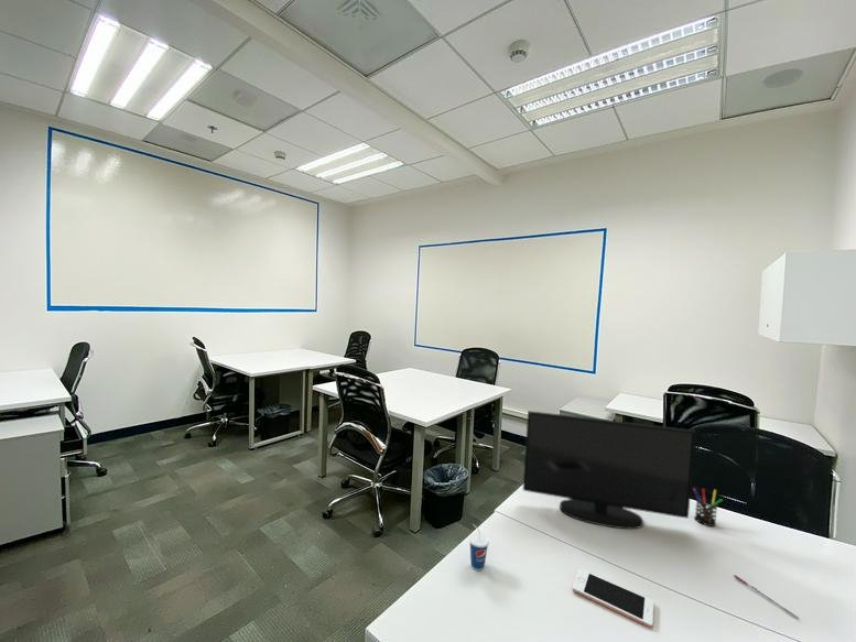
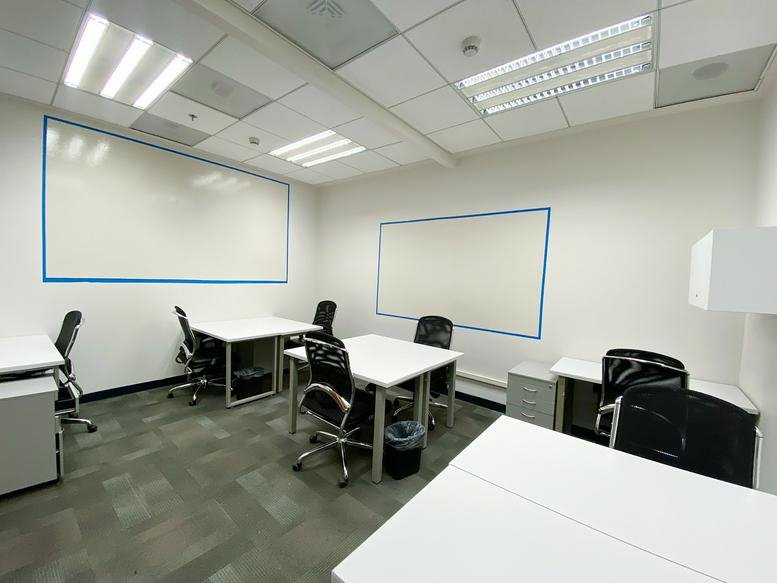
- pen holder (707, 505)
- cup (478, 544)
- cell phone (611, 595)
- pen (763, 595)
- monitor (603, 468)
